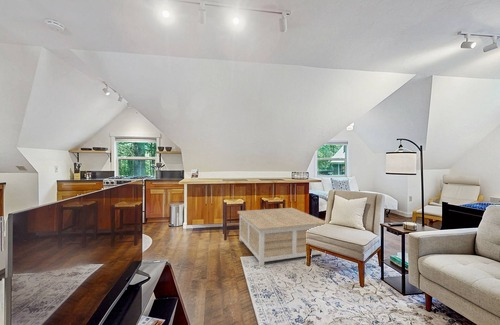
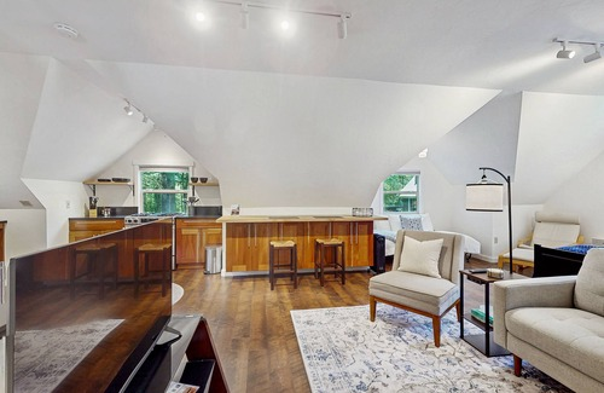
- coffee table (278, 232)
